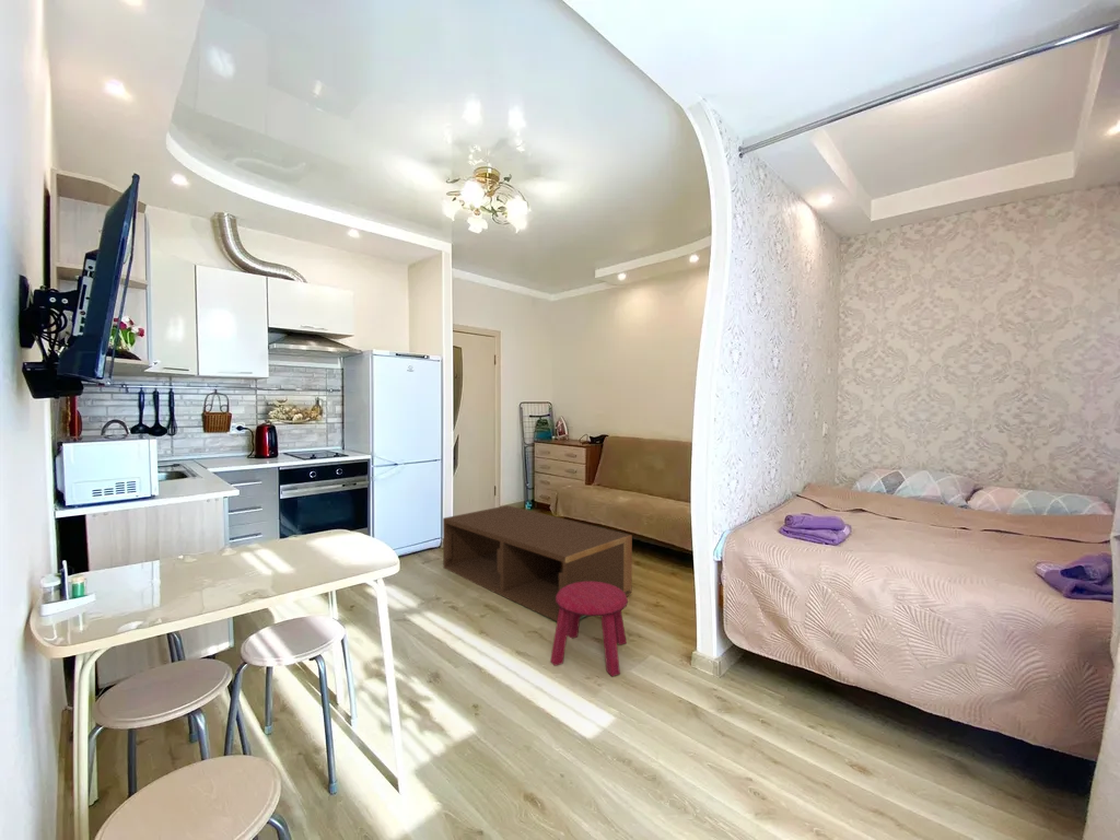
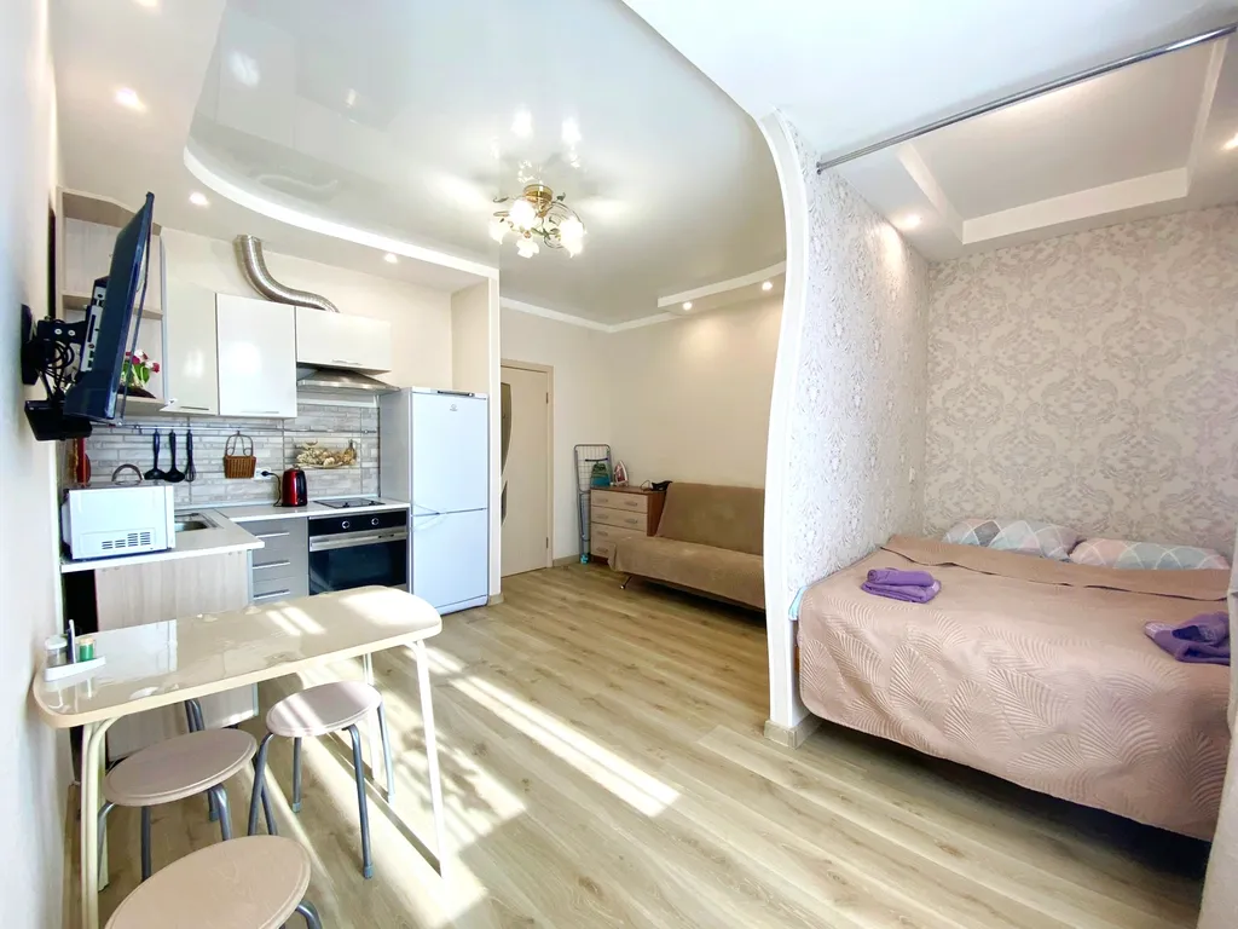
- coffee table (530, 552)
- stool (591, 615)
